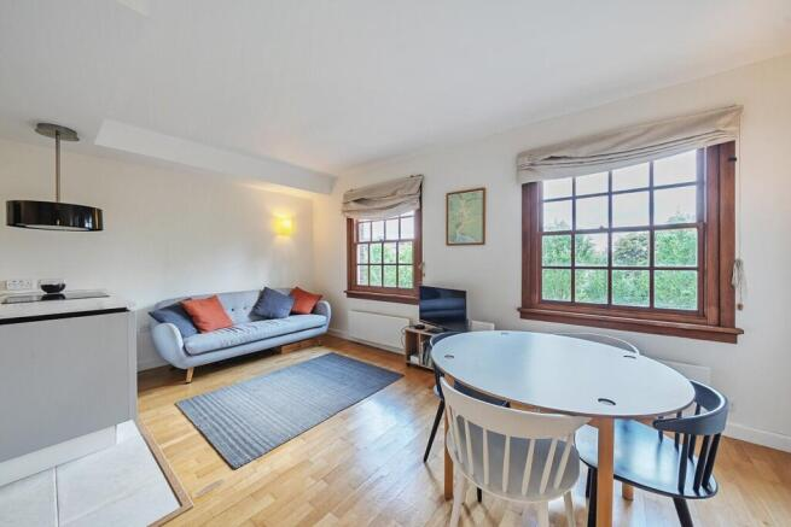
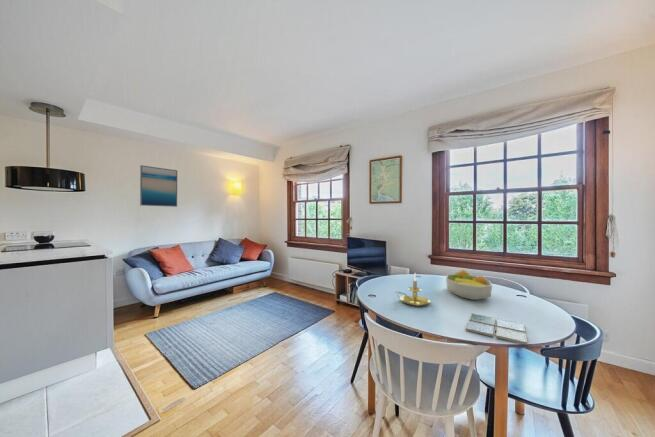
+ candle holder (412, 287)
+ wall art (159, 187)
+ fruit bowl (467, 283)
+ drink coaster (494, 326)
